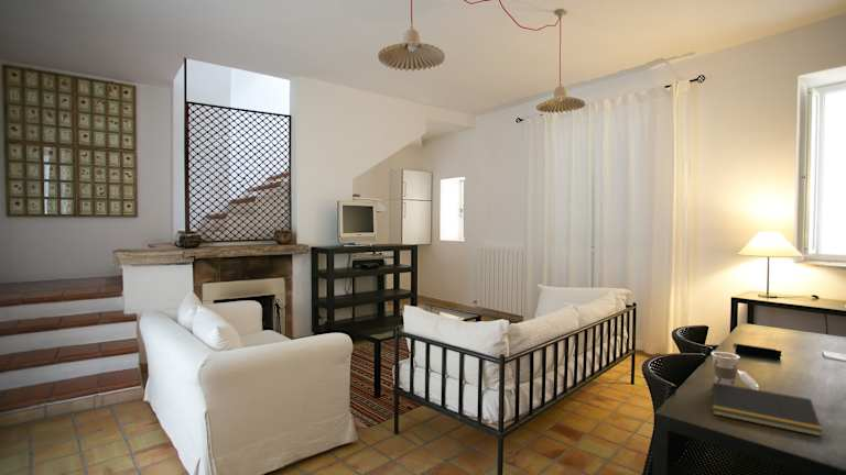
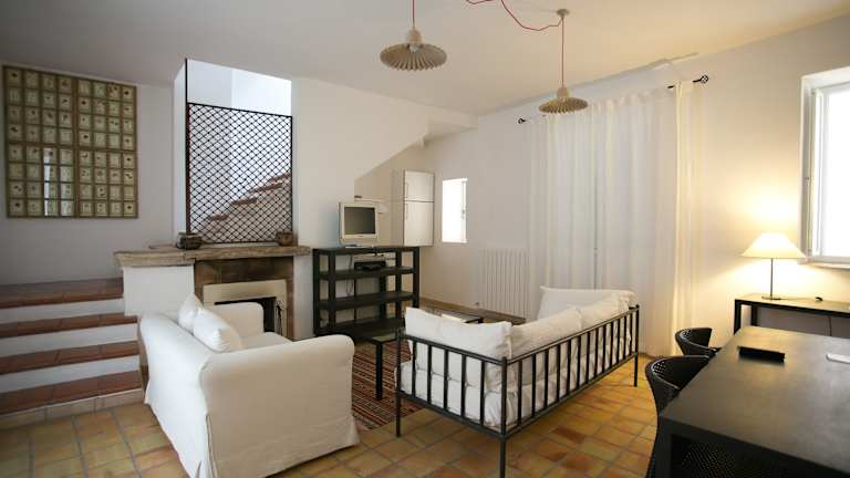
- cup (734, 372)
- notepad (761, 406)
